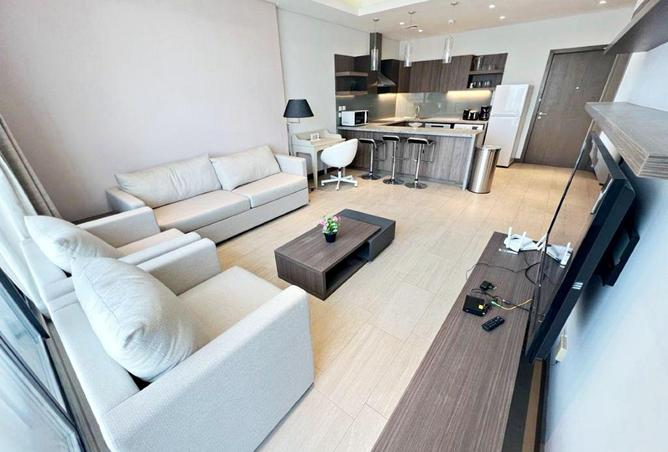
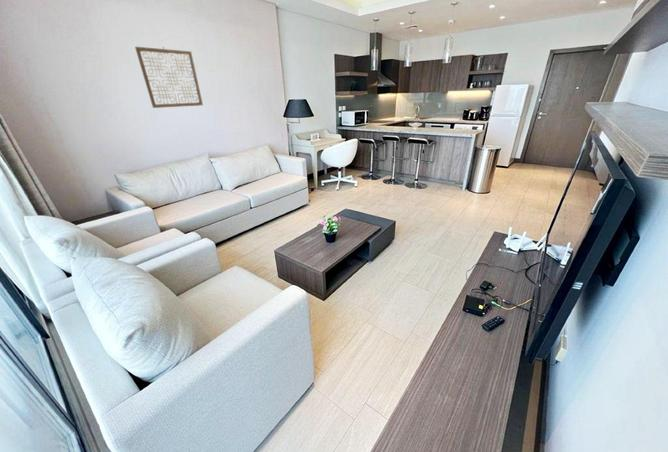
+ wall art (172, 77)
